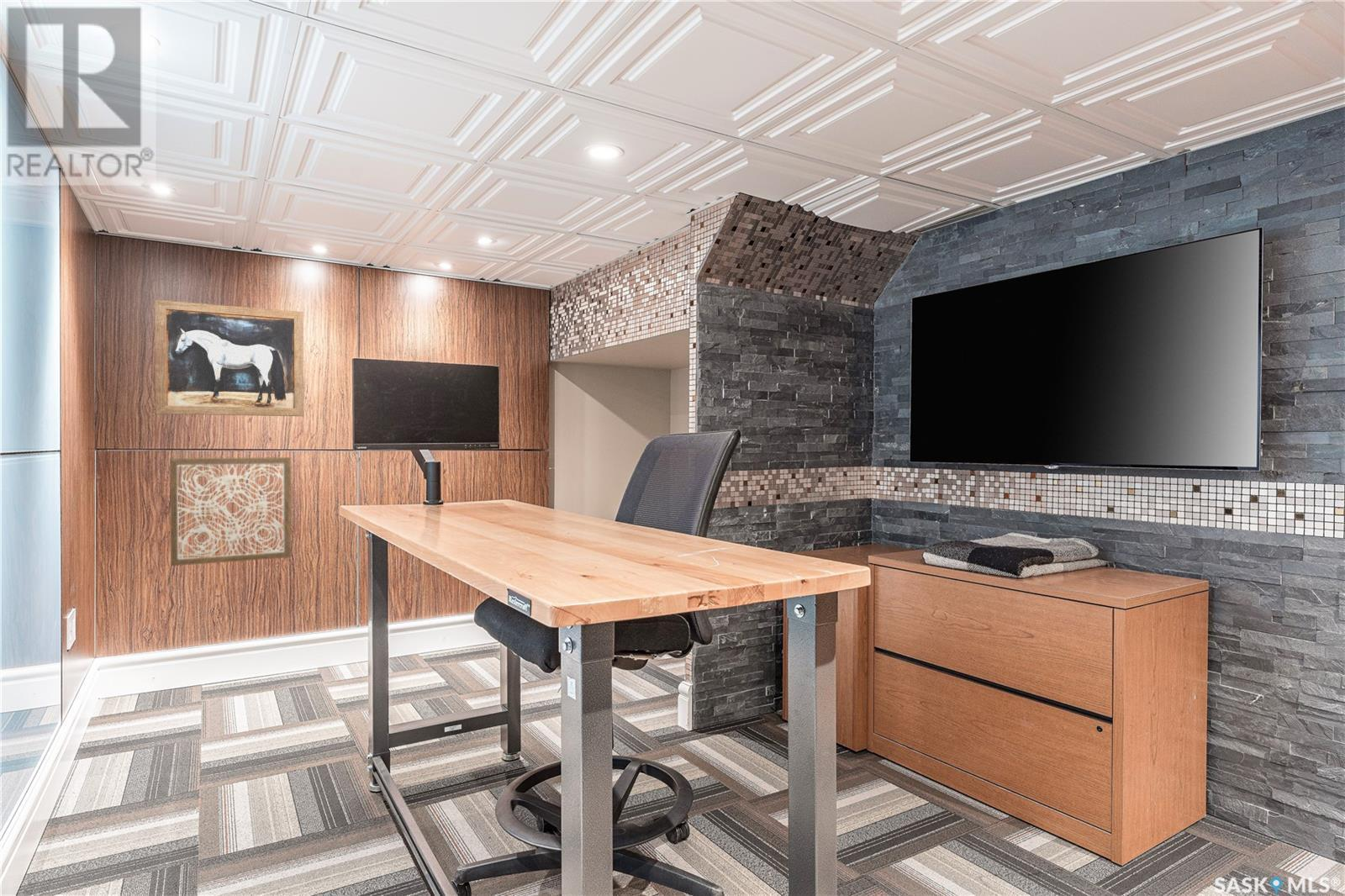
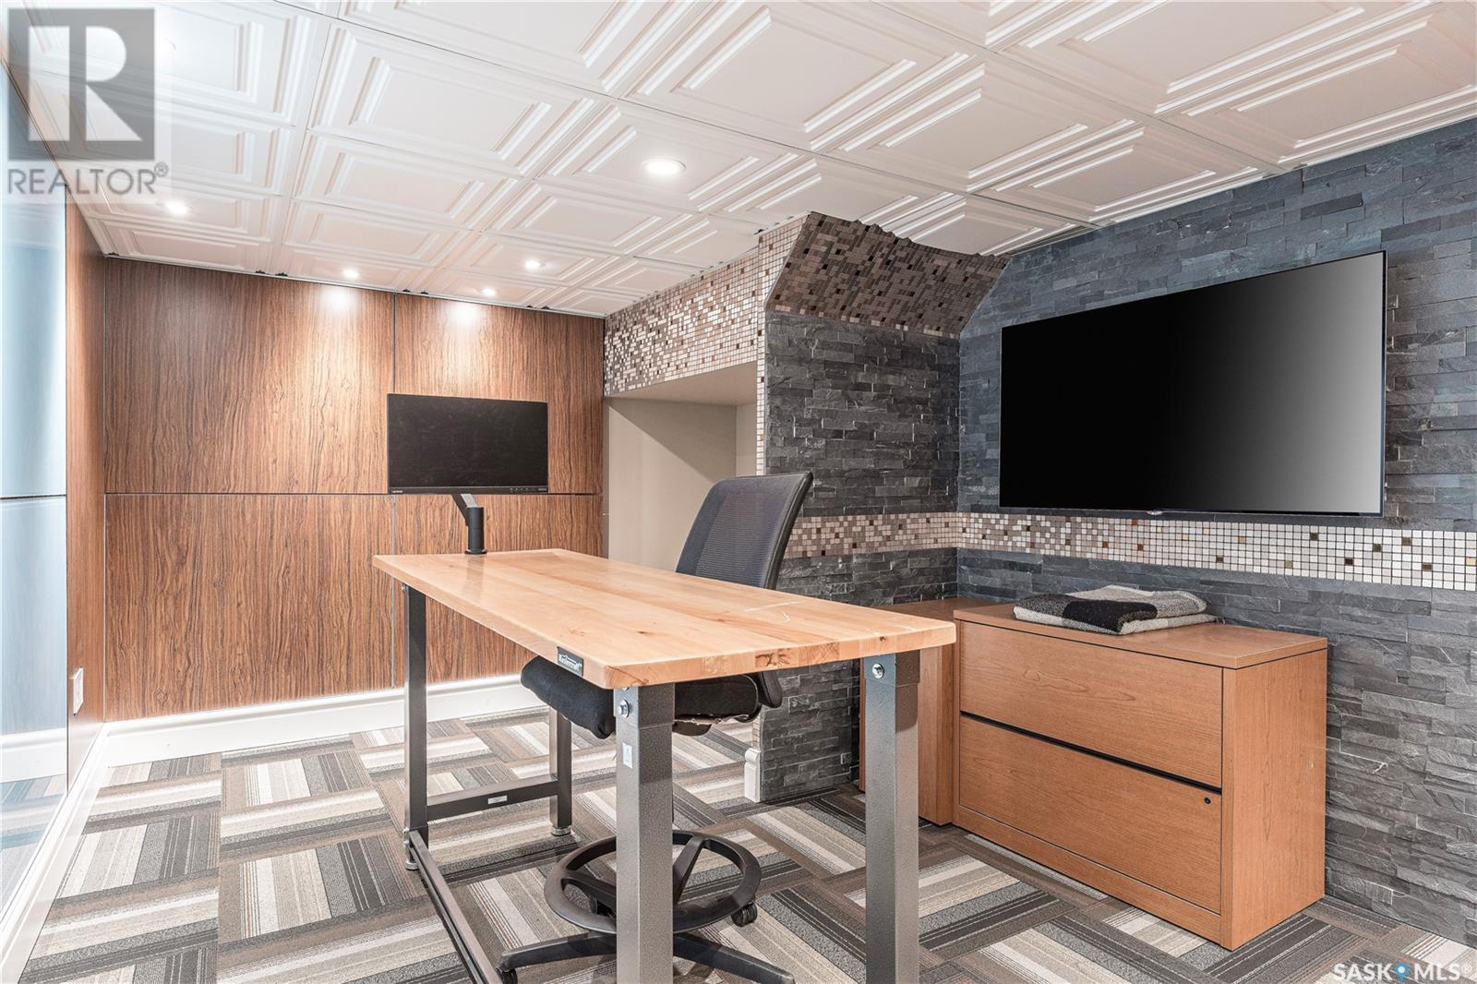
- wall art (229, 512)
- wall art (232, 361)
